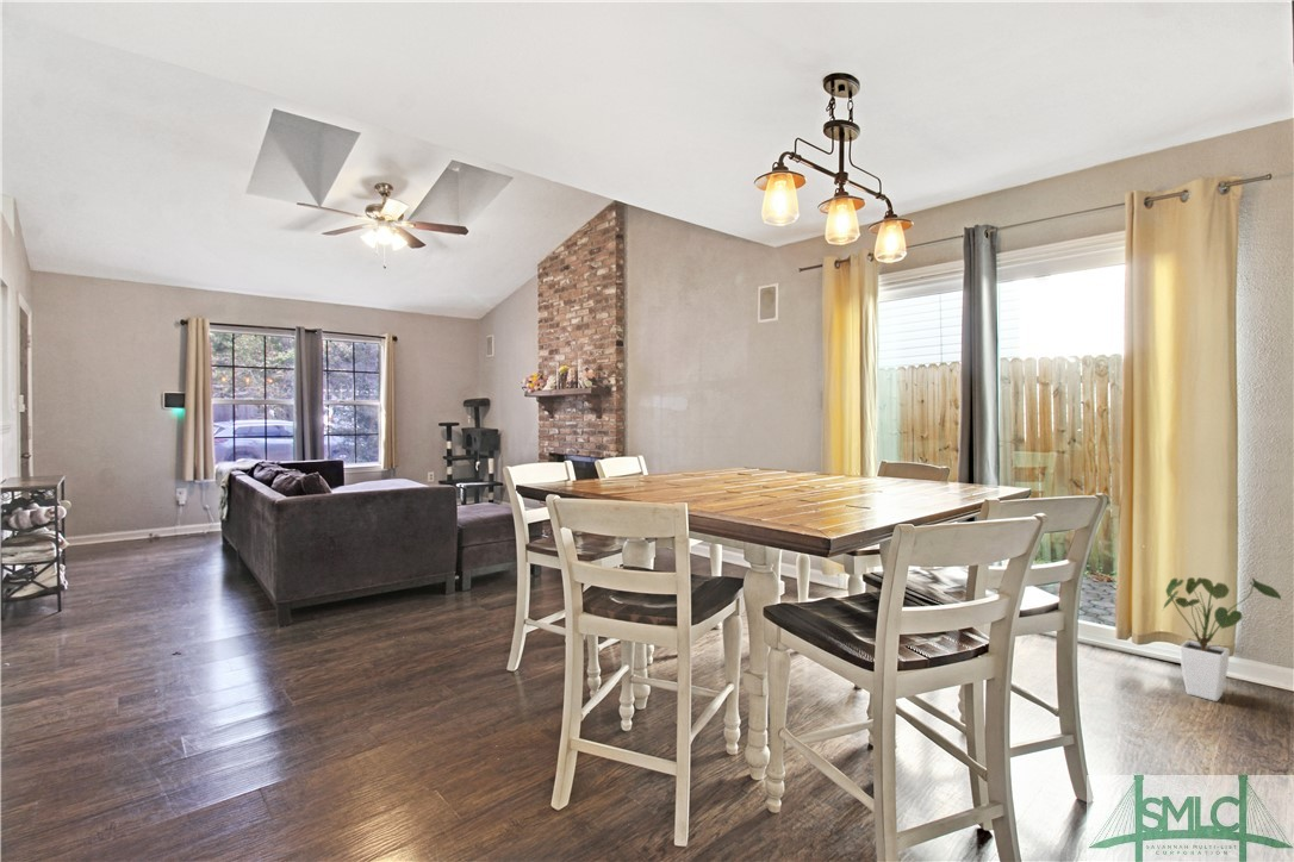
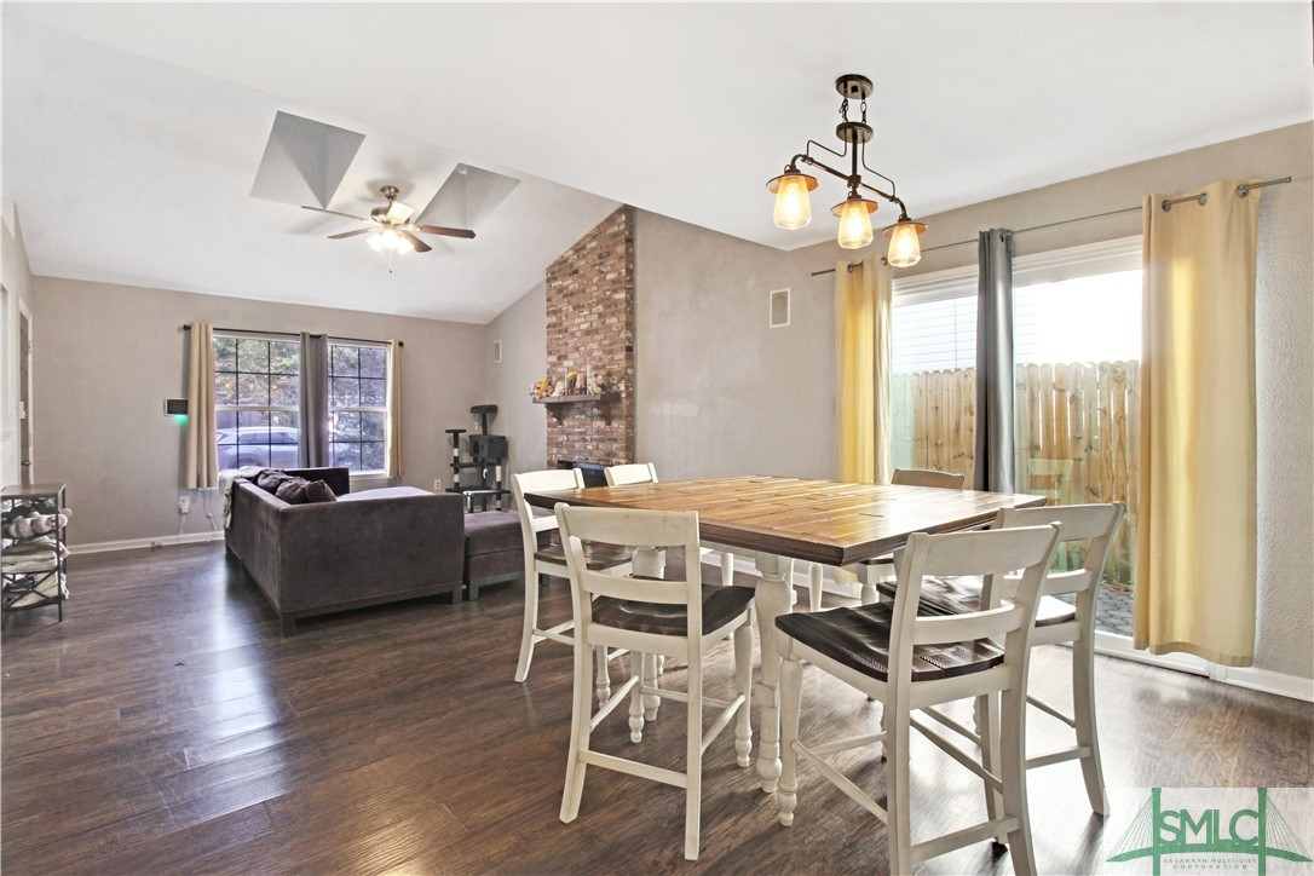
- house plant (1213, 635)
